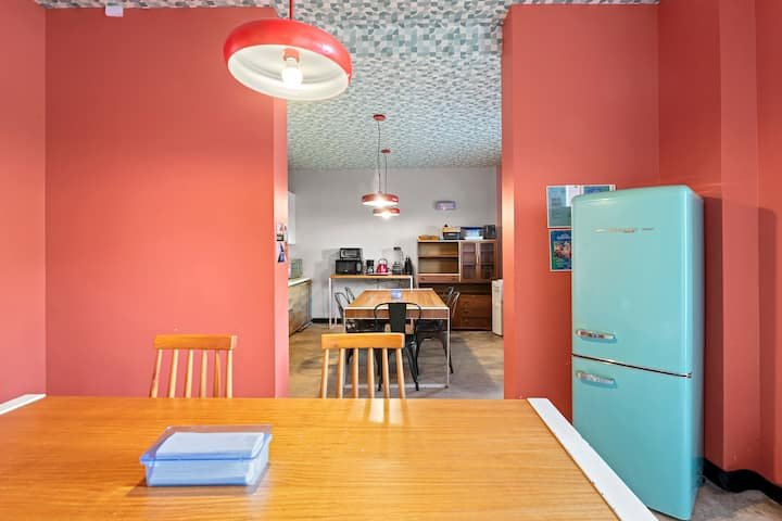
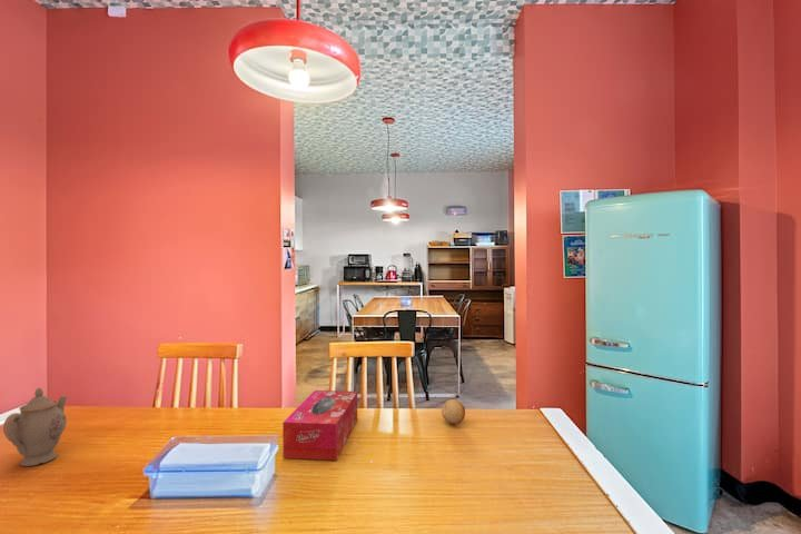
+ fruit (453, 412)
+ tissue box (324, 421)
+ chinaware (39, 423)
